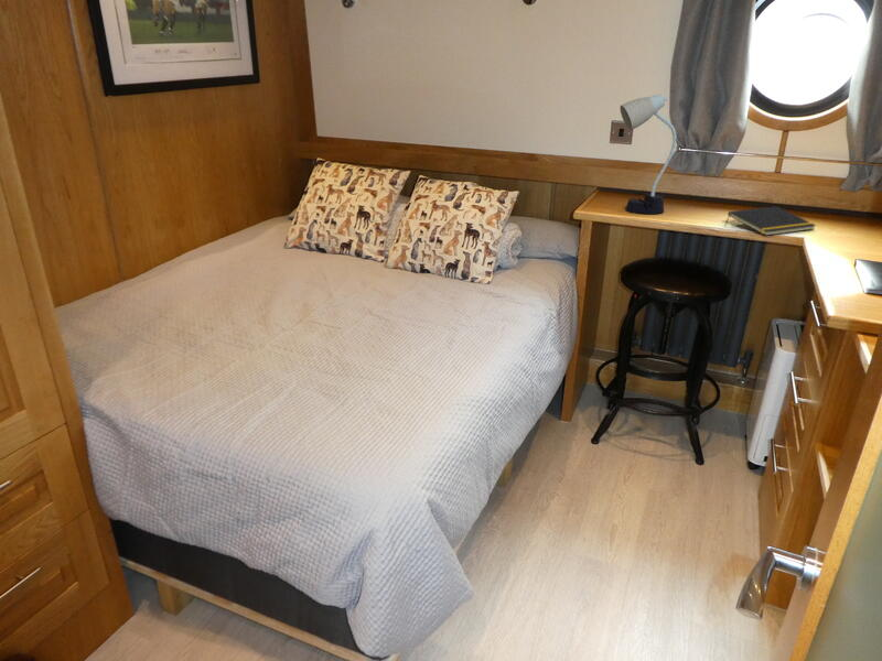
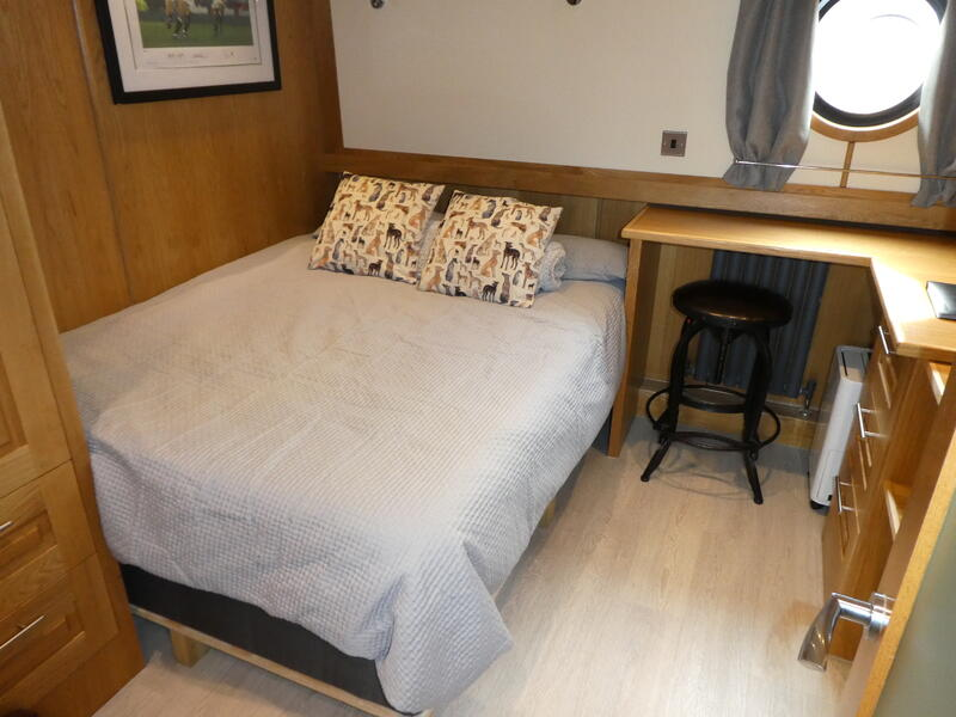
- notepad (771, 219)
- desk lamp (665, 163)
